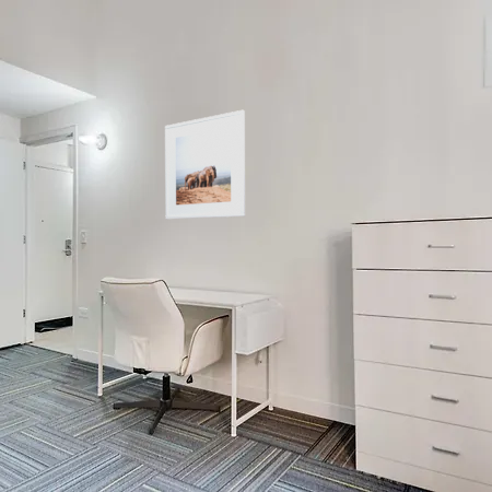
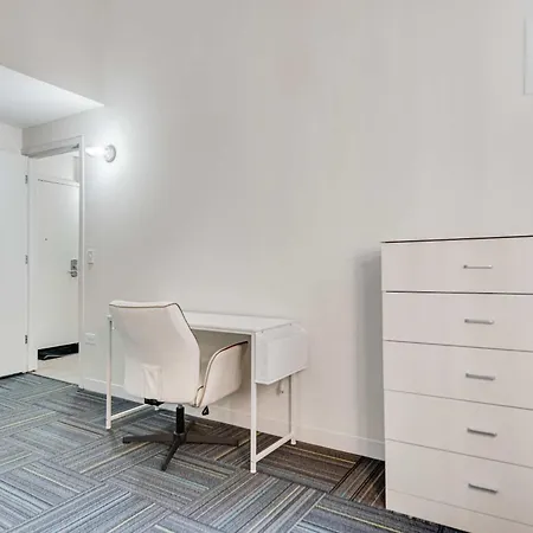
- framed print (202, 167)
